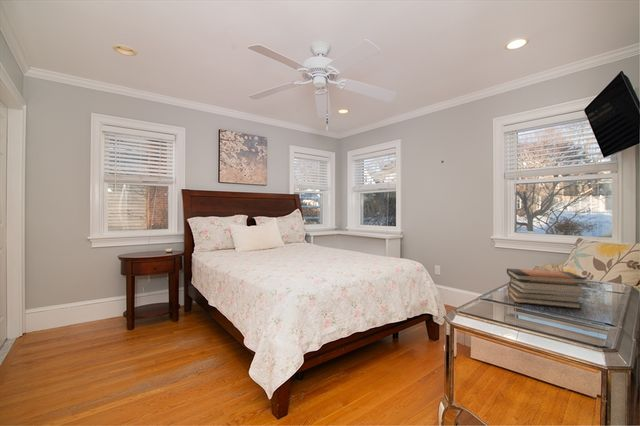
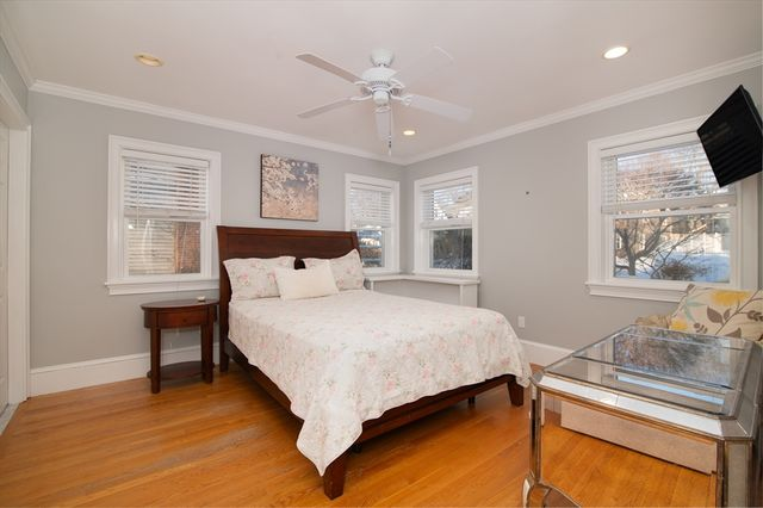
- book stack (543, 287)
